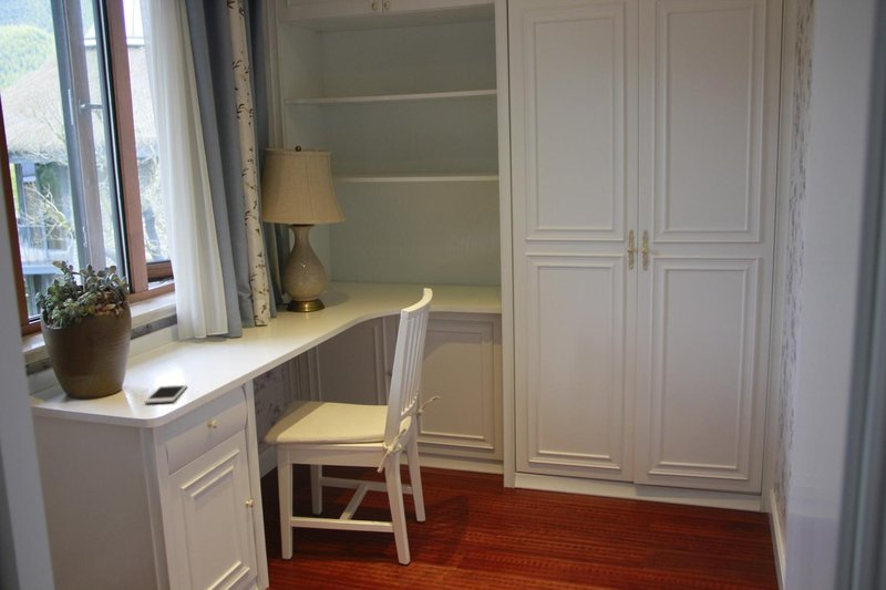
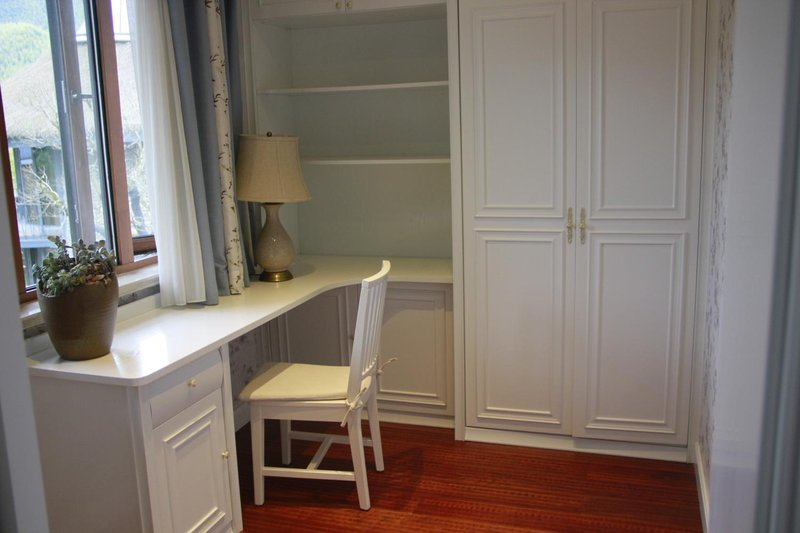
- cell phone (166, 393)
